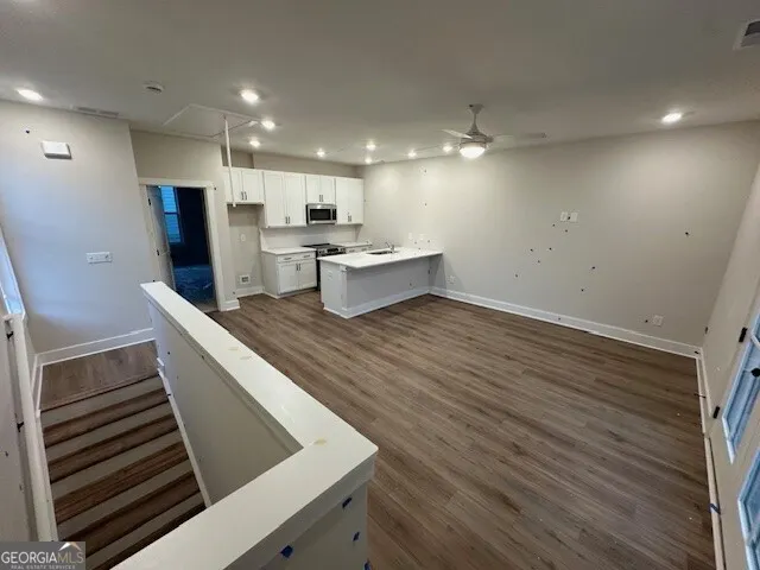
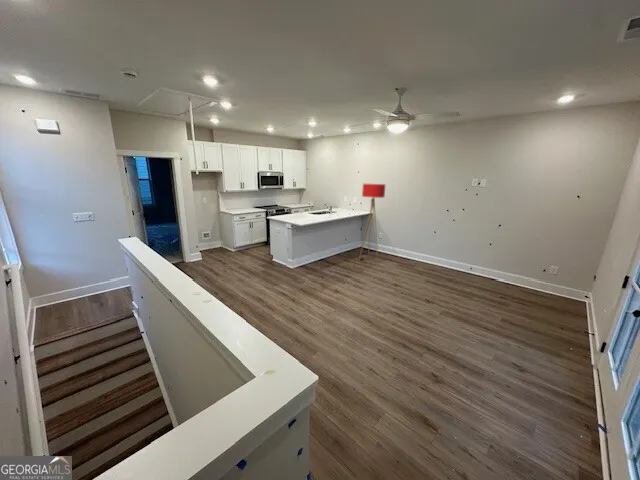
+ floor lamp (370, 223)
